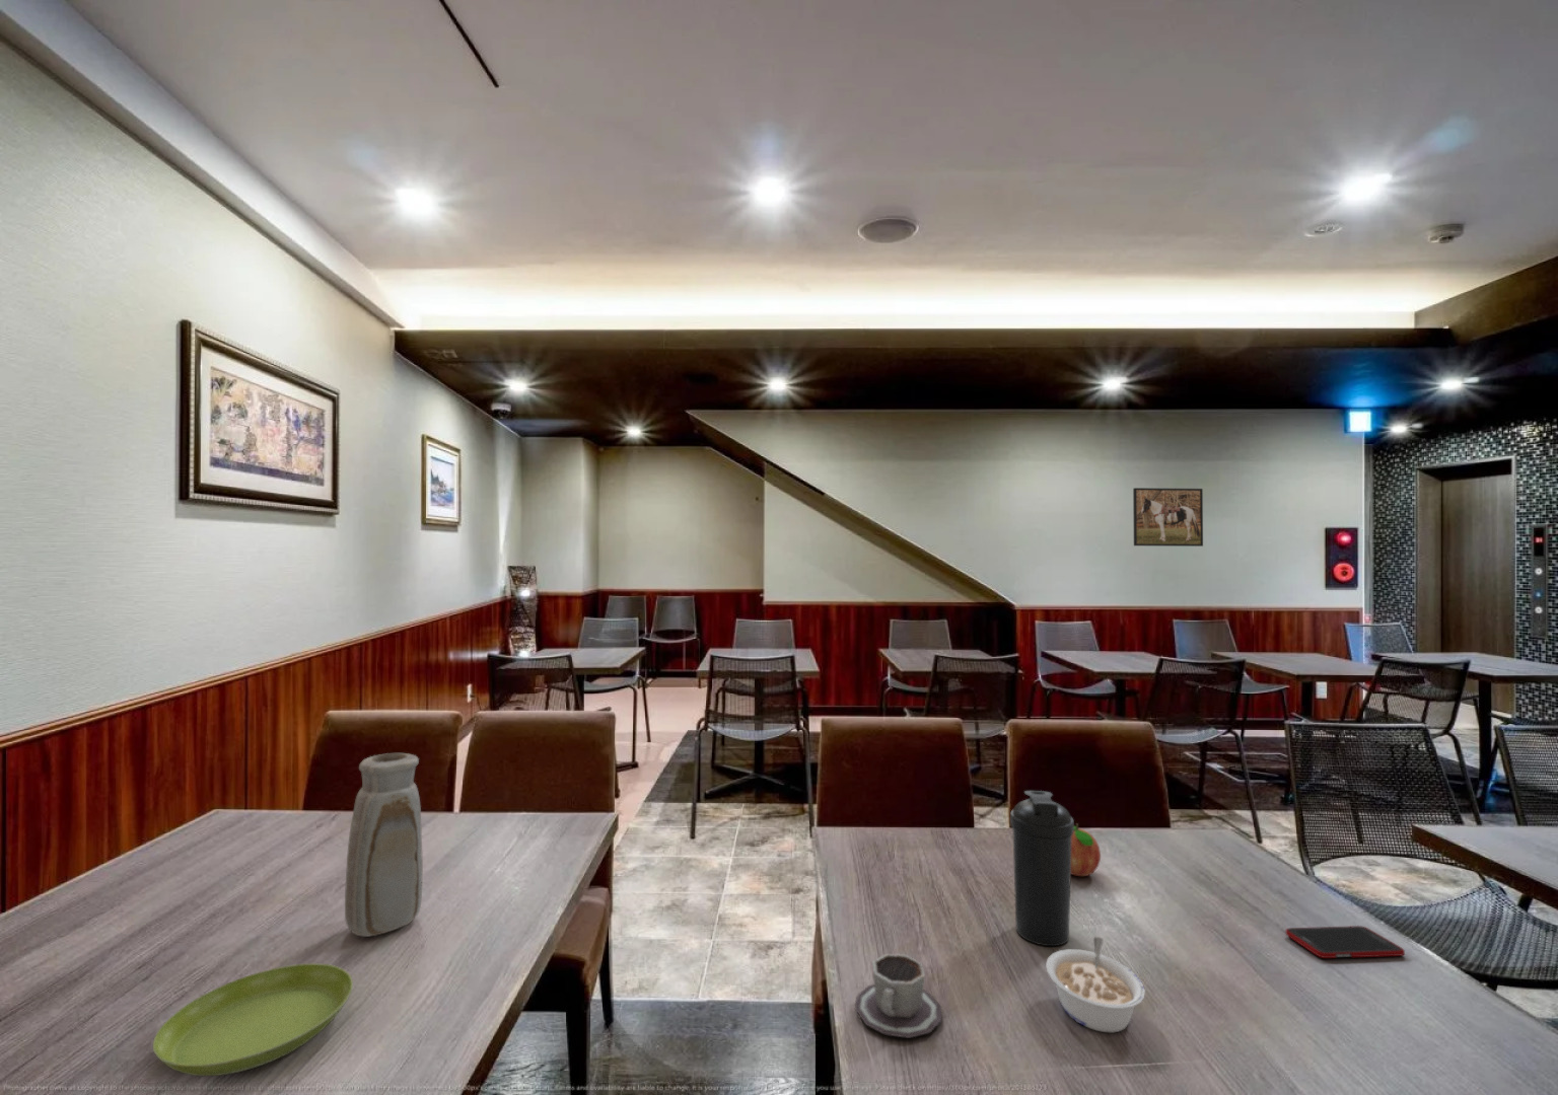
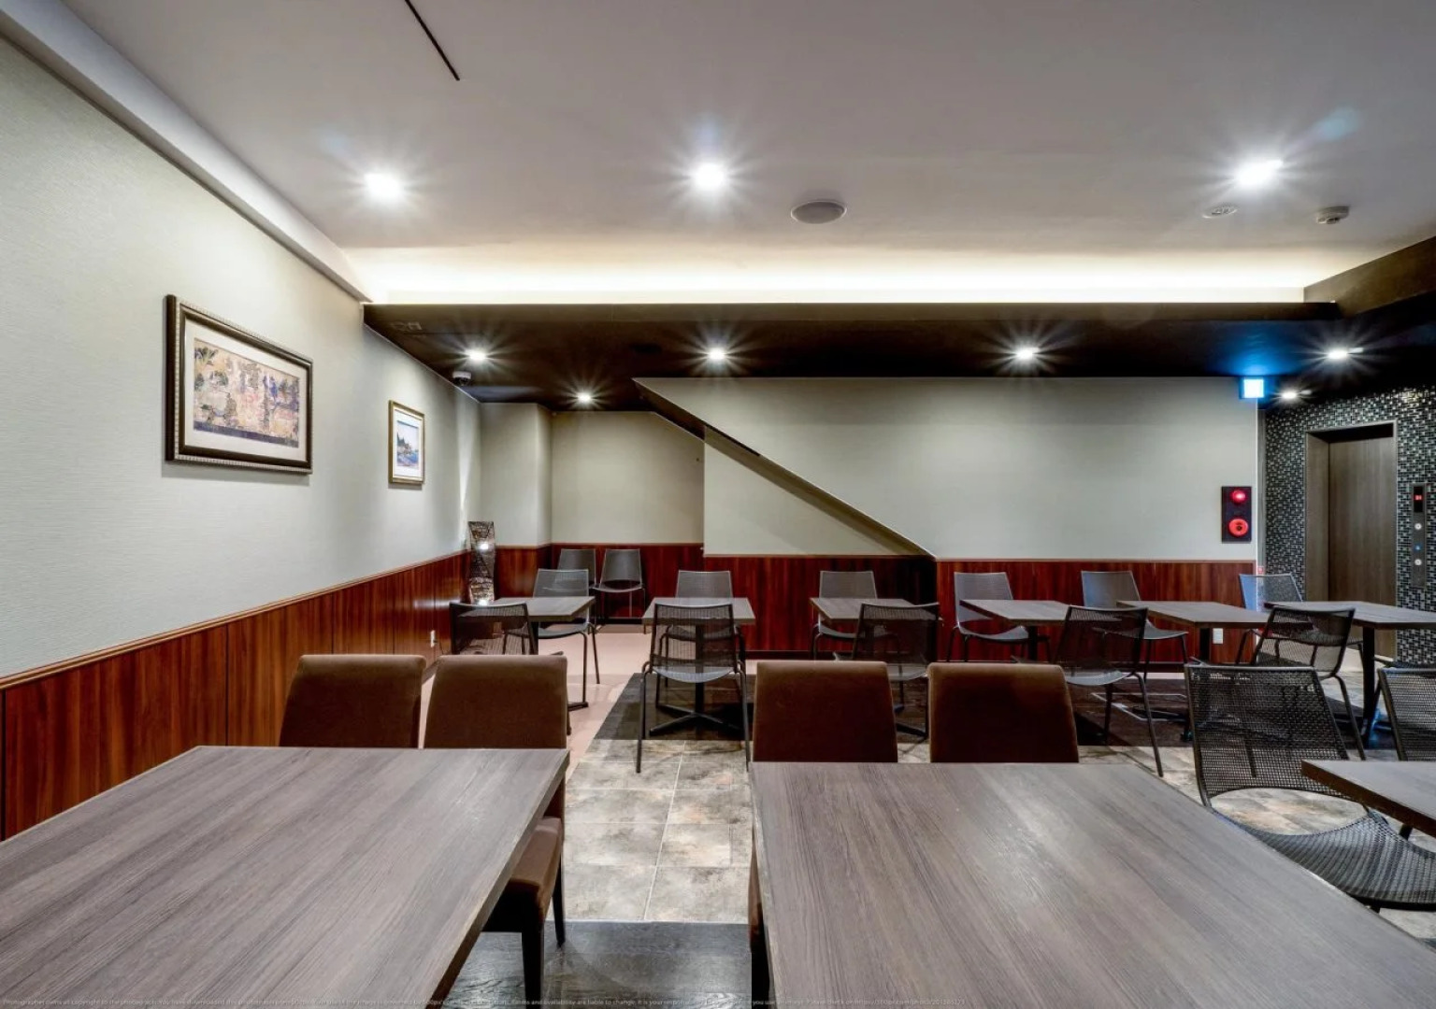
- cell phone (1343, 942)
- cup (898, 990)
- fruit (1078, 849)
- legume (1091, 986)
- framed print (1168, 517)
- vase (384, 840)
- saucer (258, 1020)
- water bottle (1042, 864)
